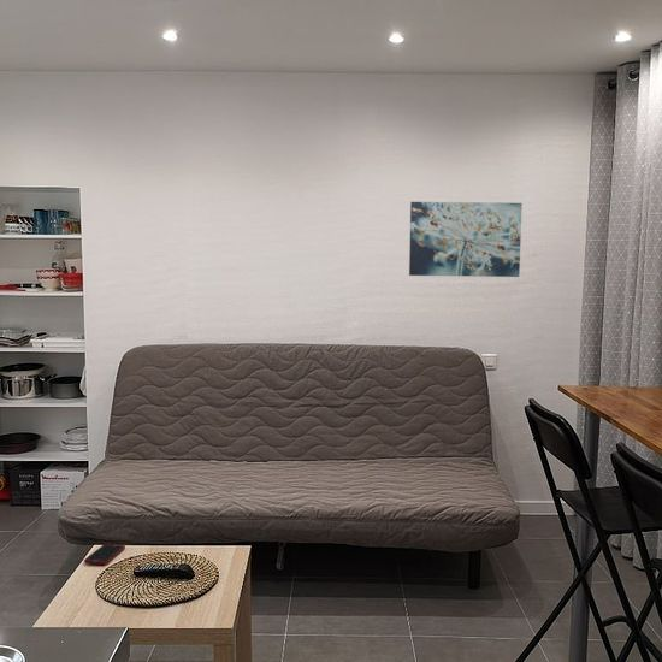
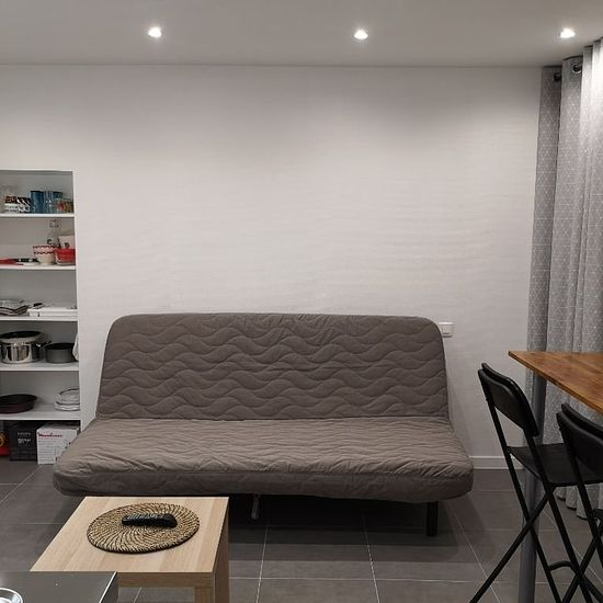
- cell phone (105, 554)
- wall art (465, 240)
